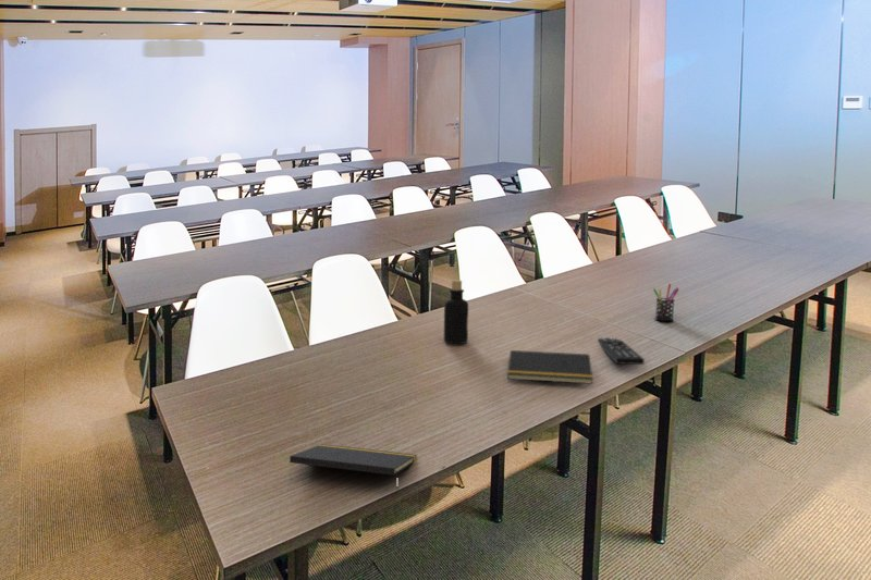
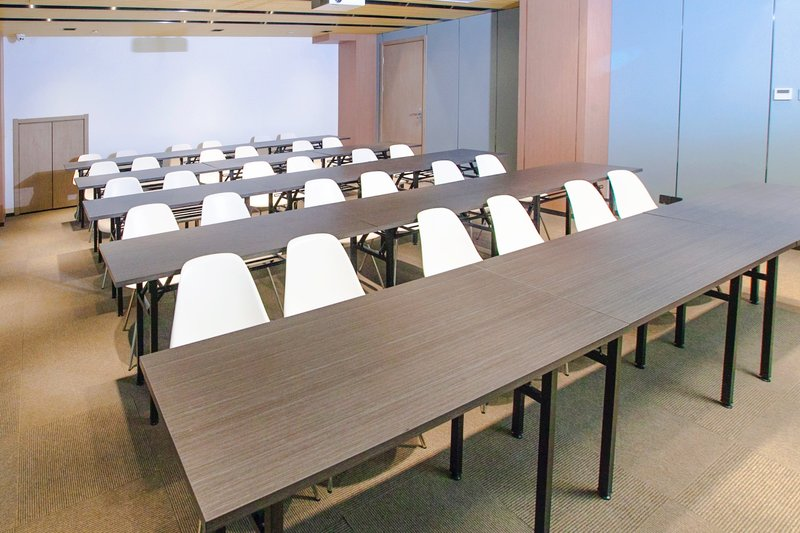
- remote control (616, 348)
- bottle (456, 311)
- pen holder (663, 301)
- notepad (549, 366)
- notepad (355, 458)
